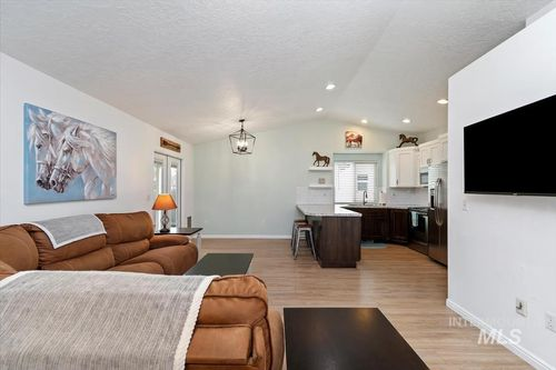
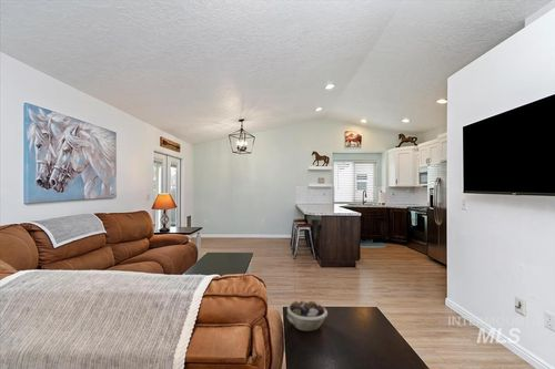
+ succulent planter (306, 314)
